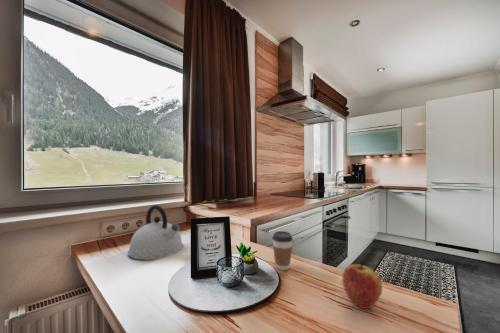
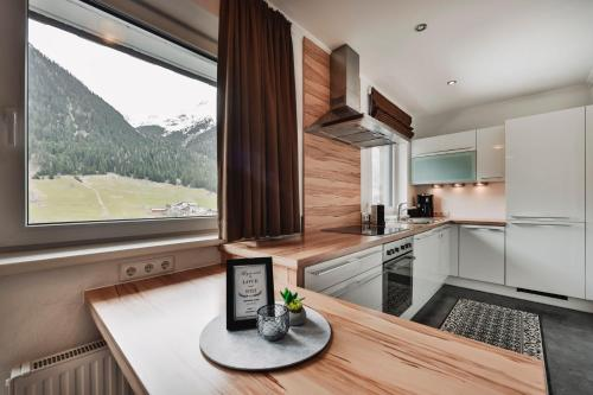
- apple (361, 284)
- coffee cup (282, 250)
- kettle (158, 227)
